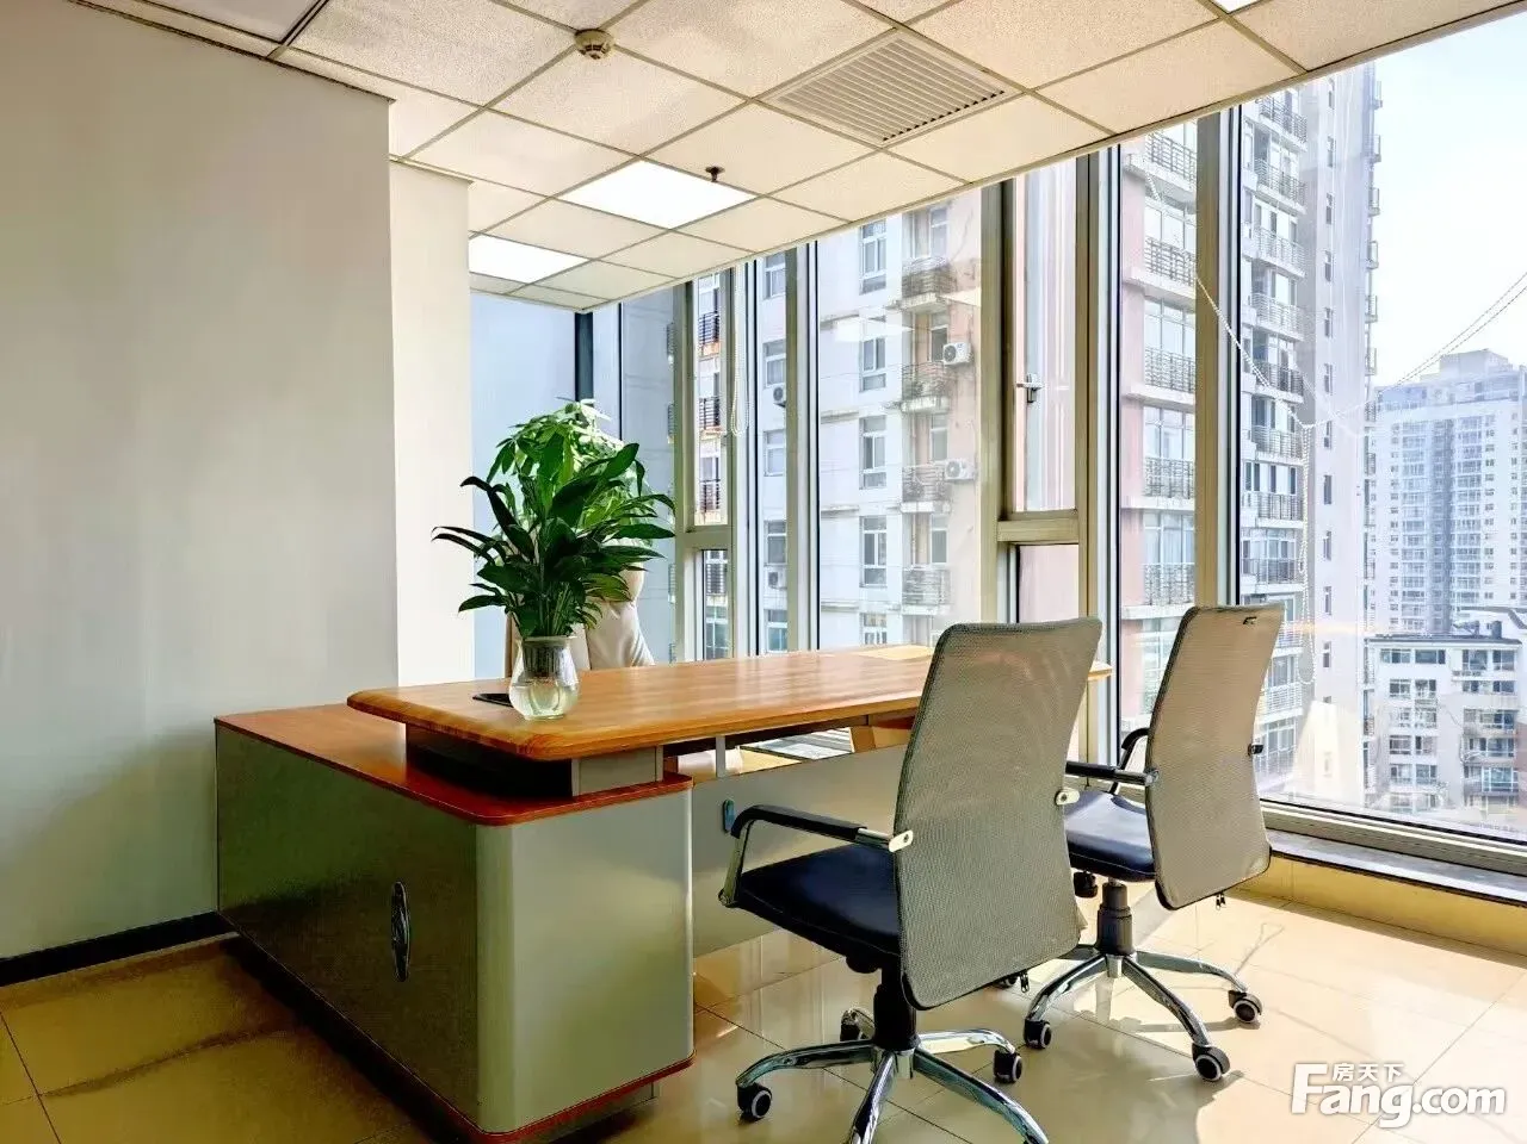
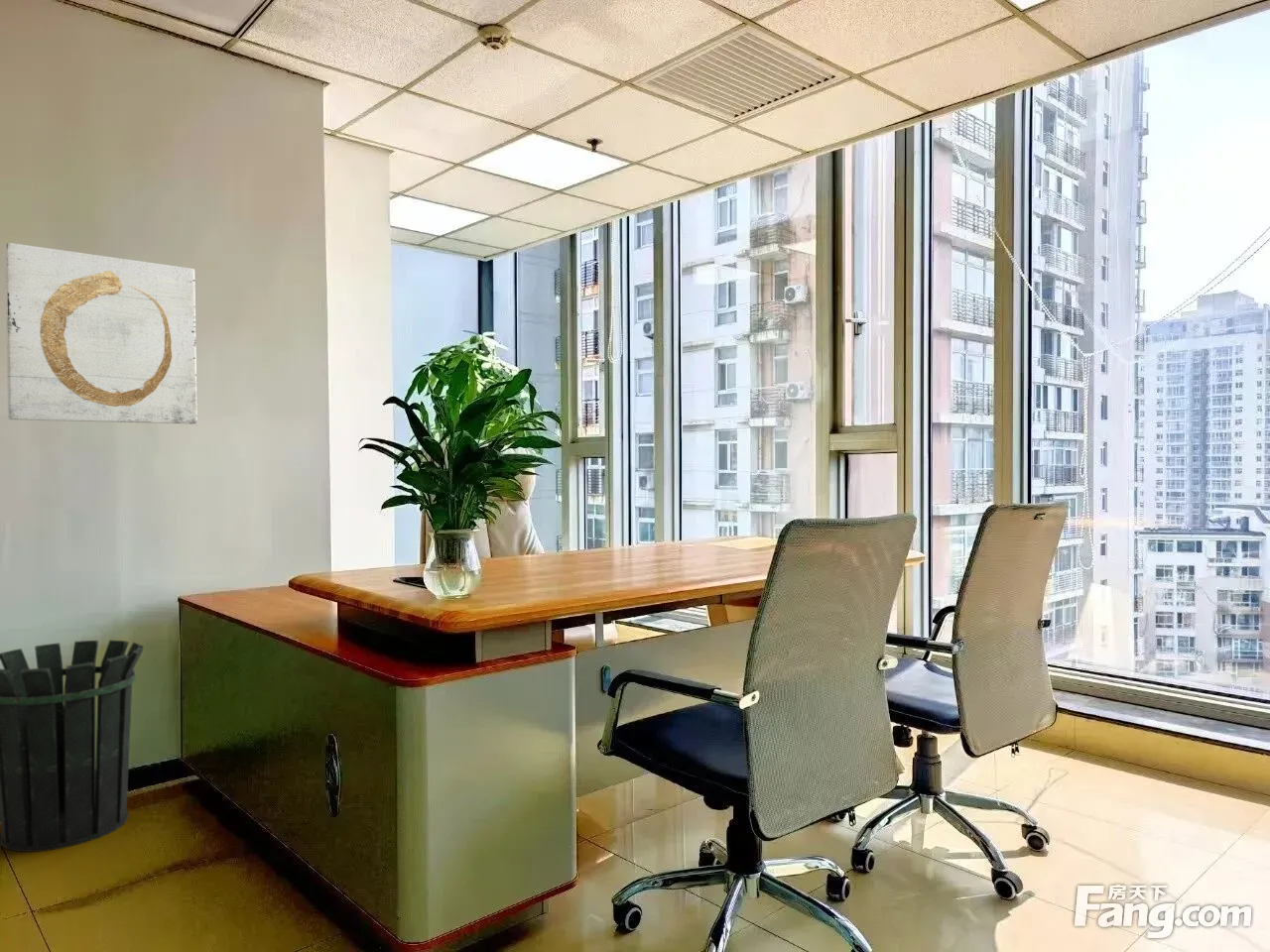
+ wall art (106, 339)
+ waste bin (64, 741)
